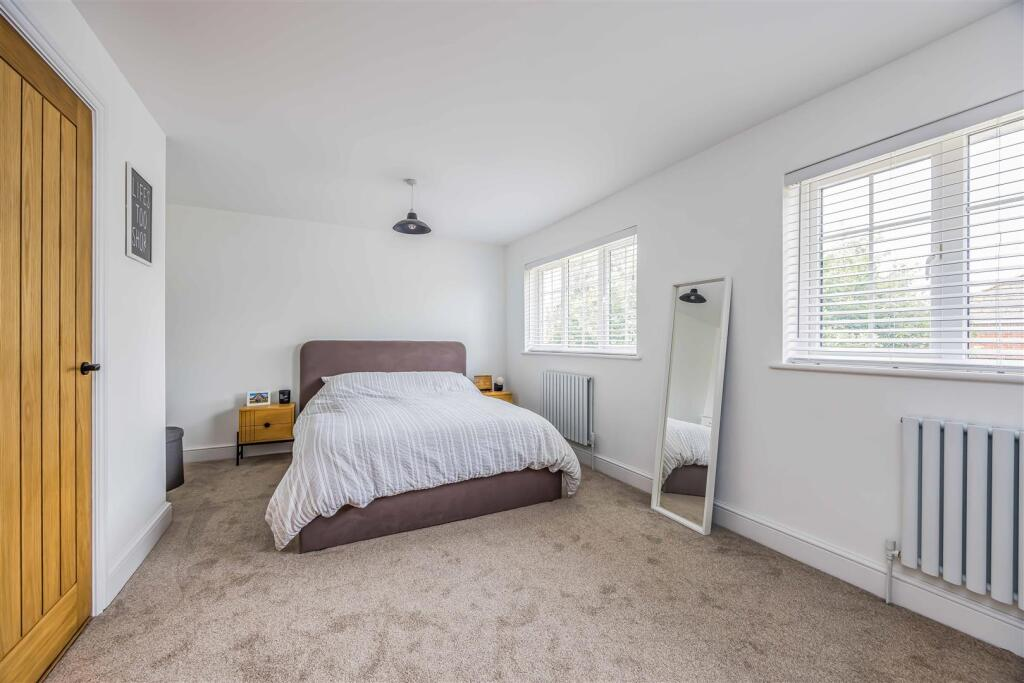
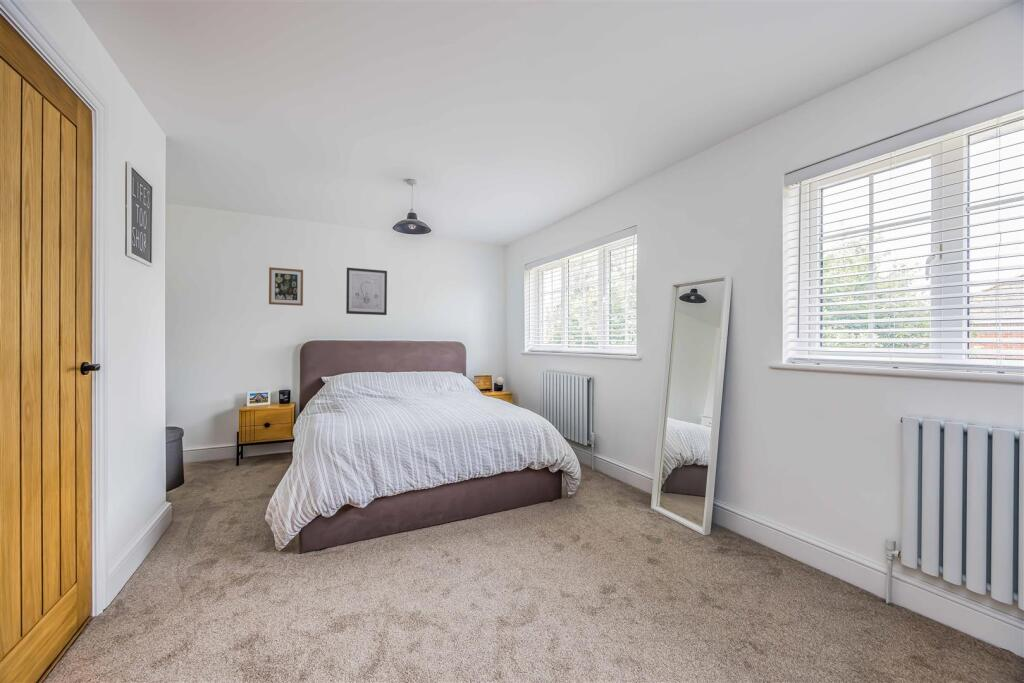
+ wall art (367, 291)
+ wall art (286, 286)
